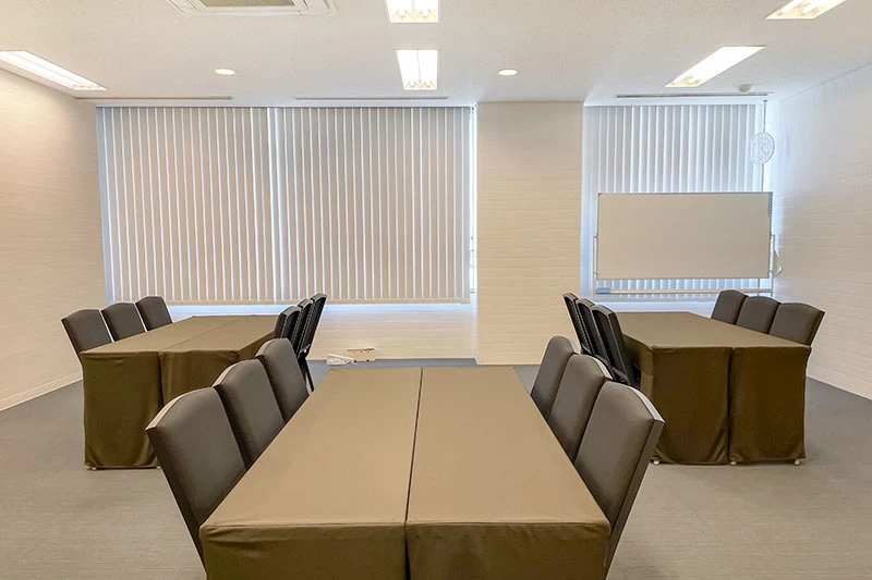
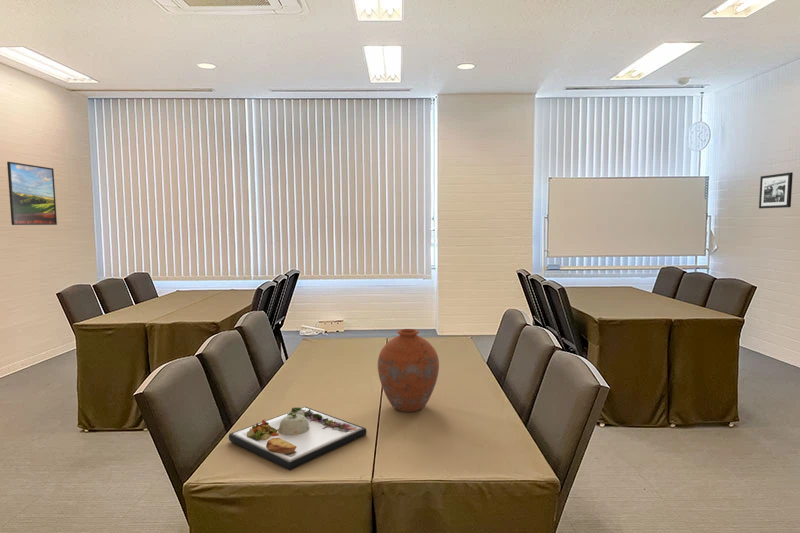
+ dinner plate (298, 426)
+ picture frame (775, 191)
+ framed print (33, 195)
+ vase (408, 369)
